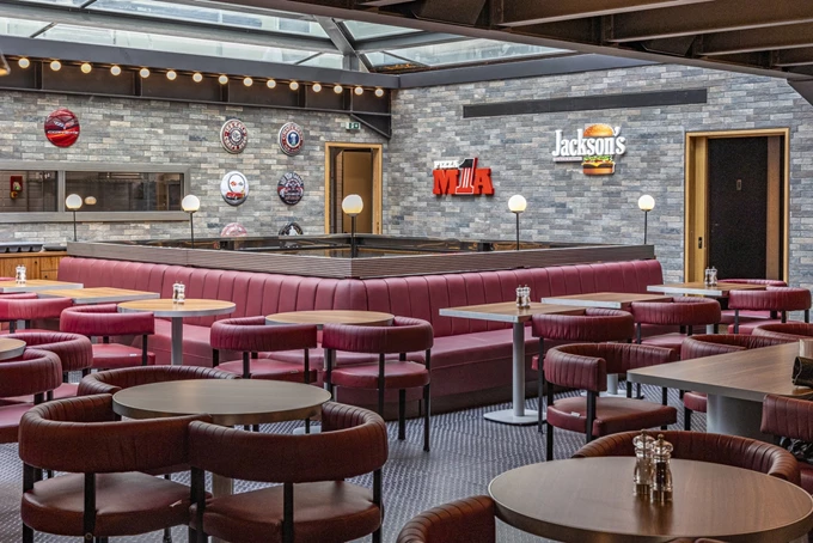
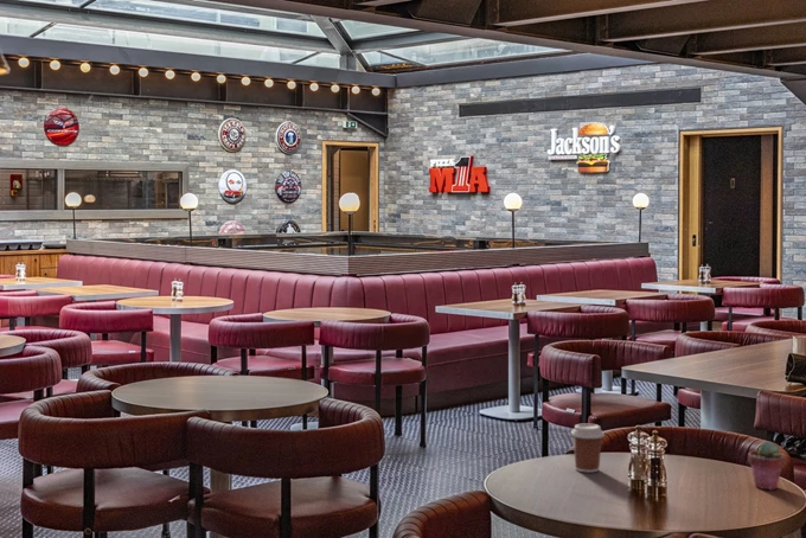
+ potted succulent (766, 463)
+ coffee cup (587, 447)
